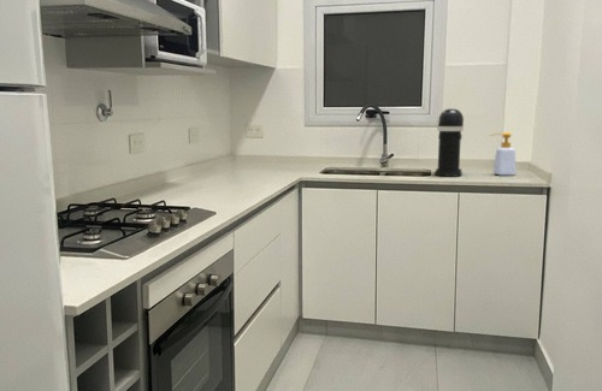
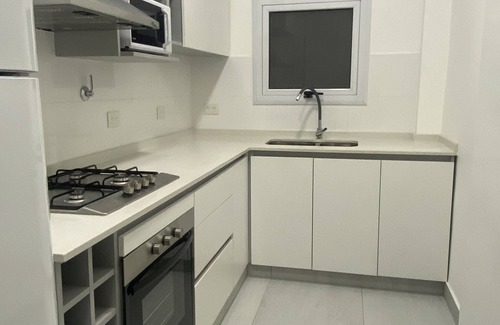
- soap bottle (501, 153)
- coffee maker (449, 141)
